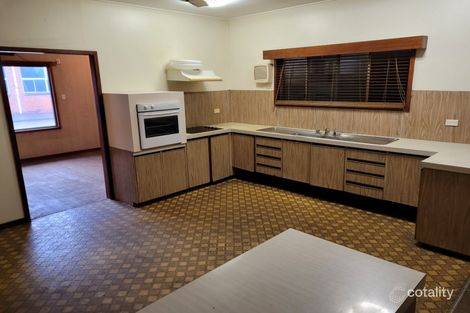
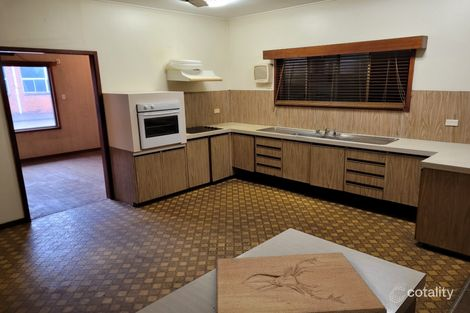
+ cutting board (289, 282)
